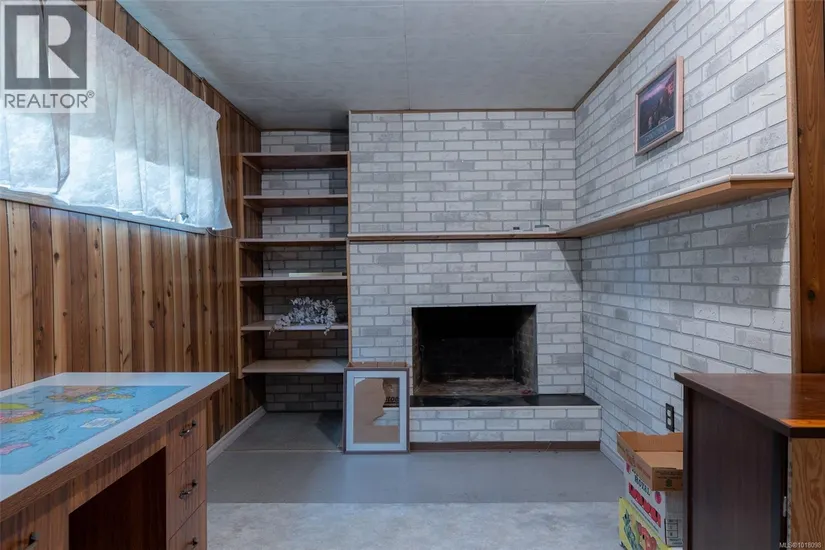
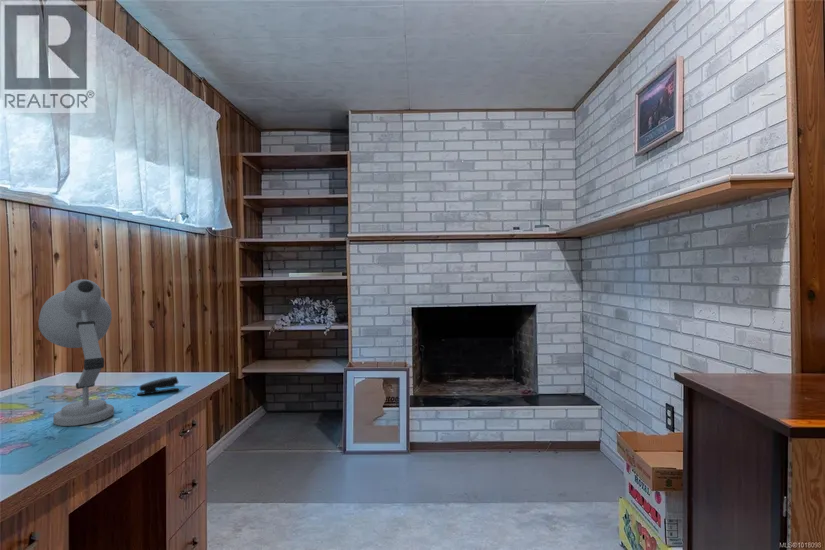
+ stapler (158, 385)
+ desk lamp (82, 347)
